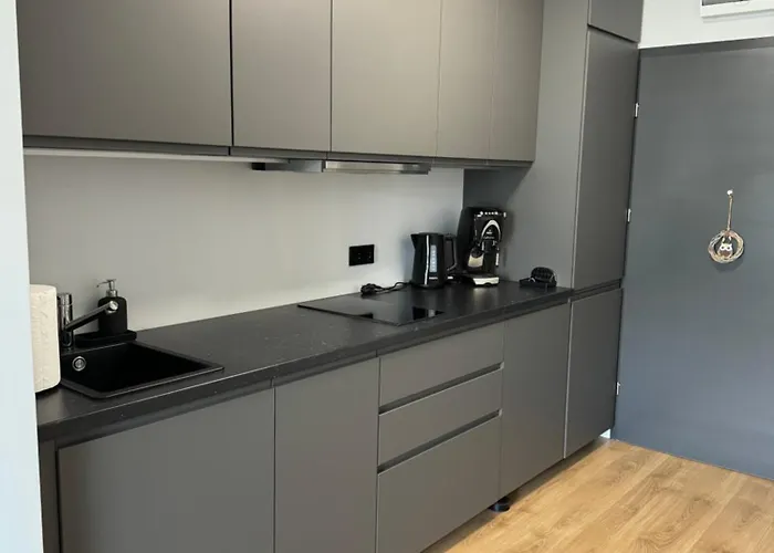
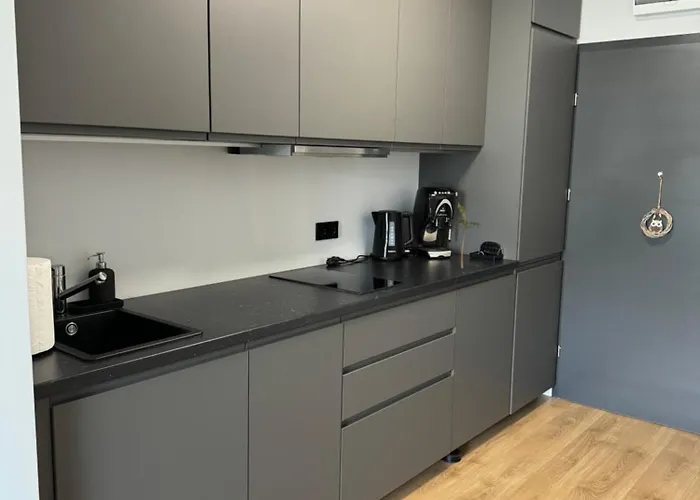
+ plant (464, 235)
